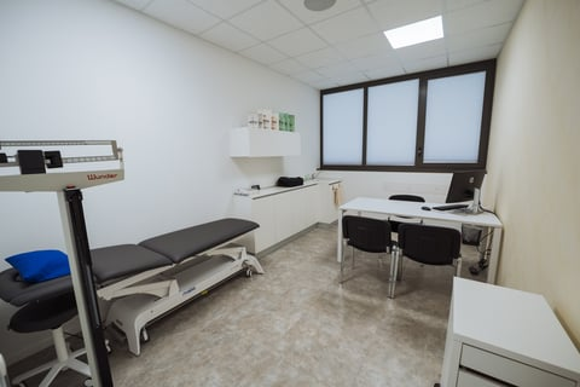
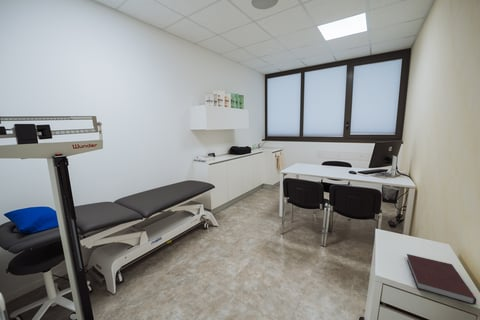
+ notebook (435, 275)
